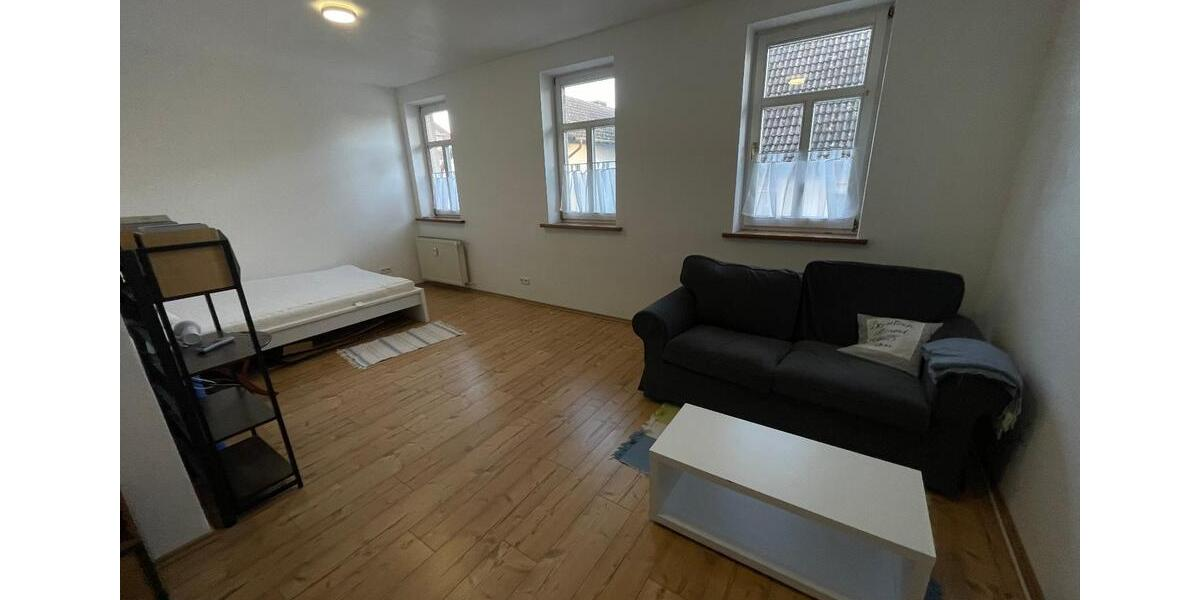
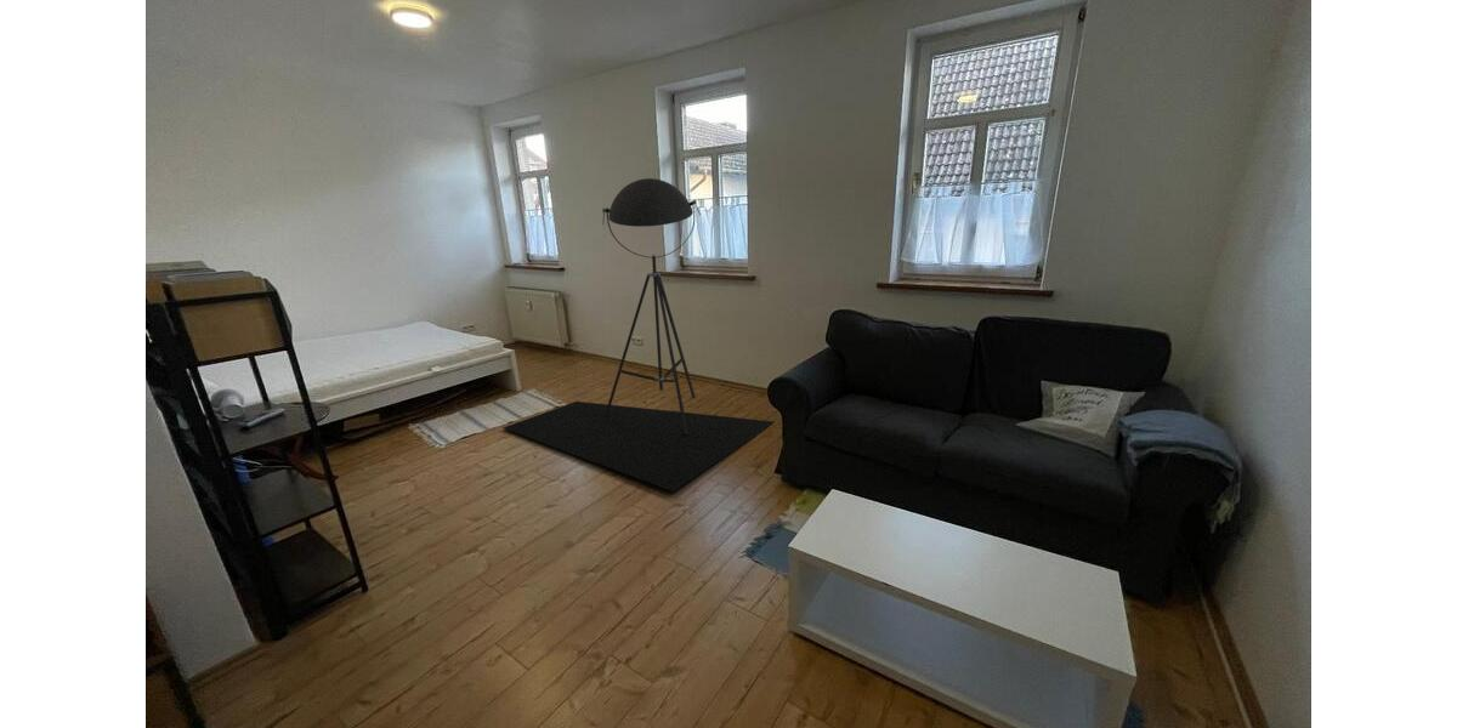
+ floor lamp (654, 303)
